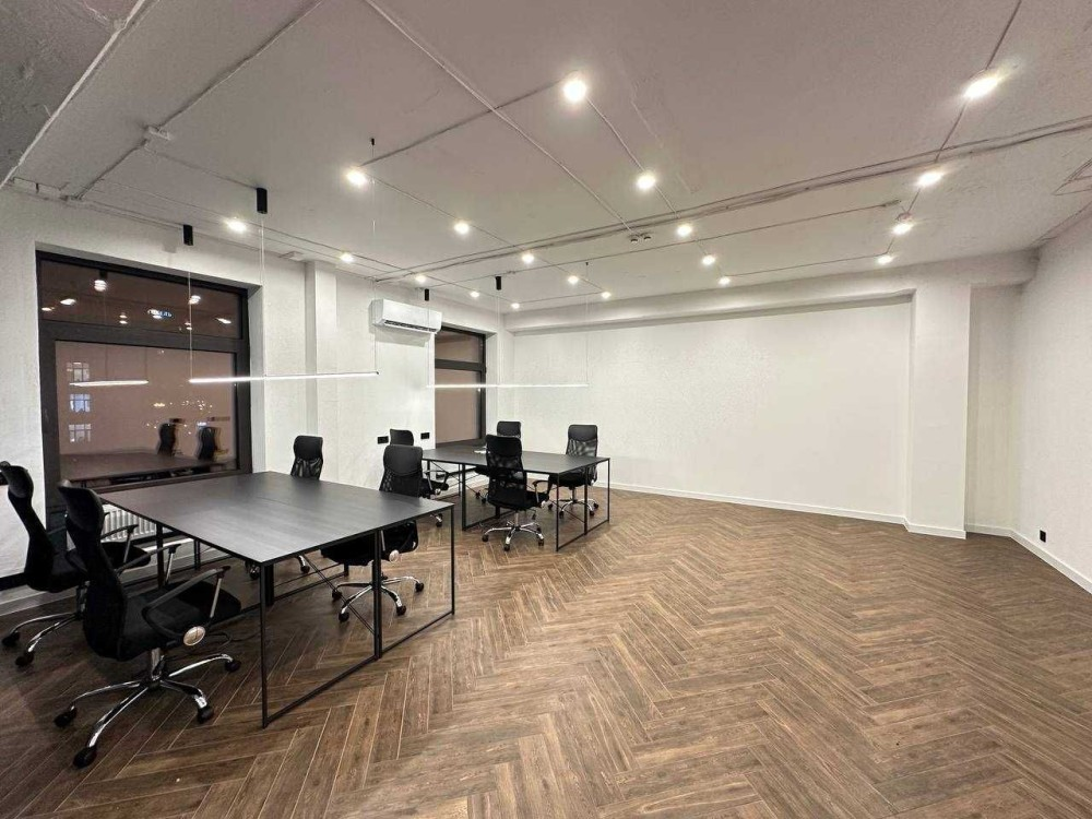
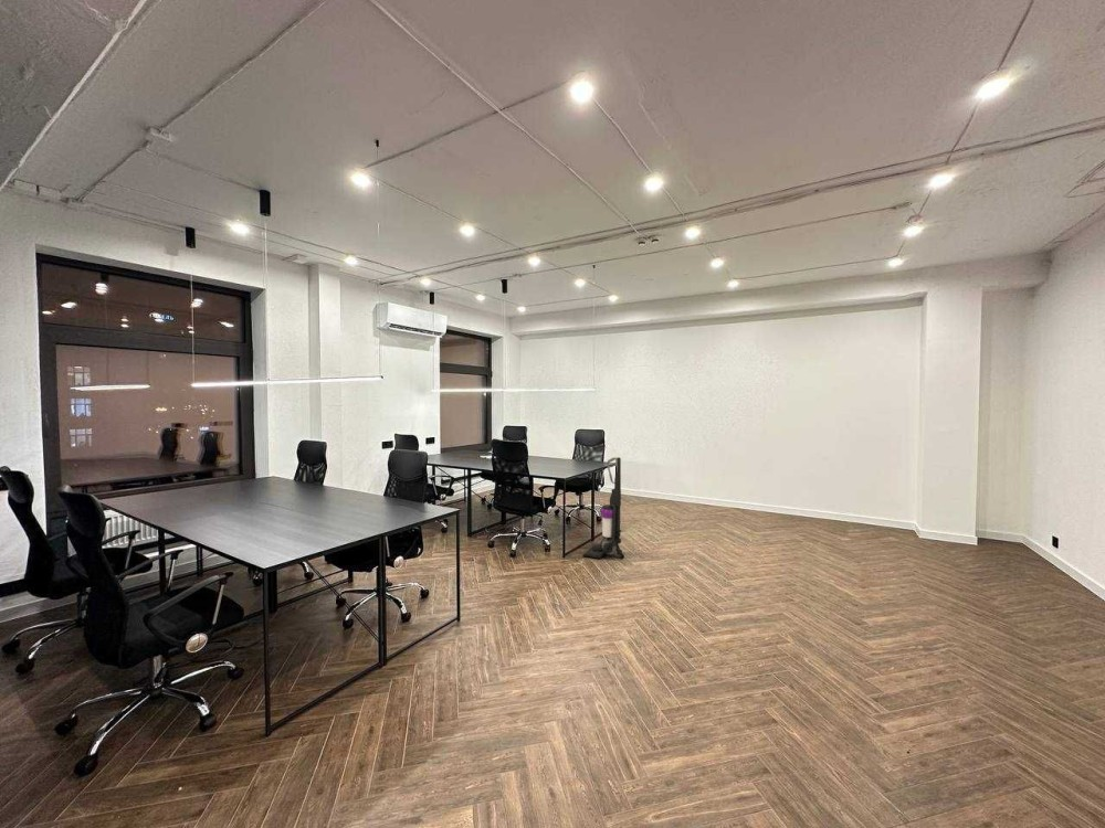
+ vacuum cleaner (604, 506)
